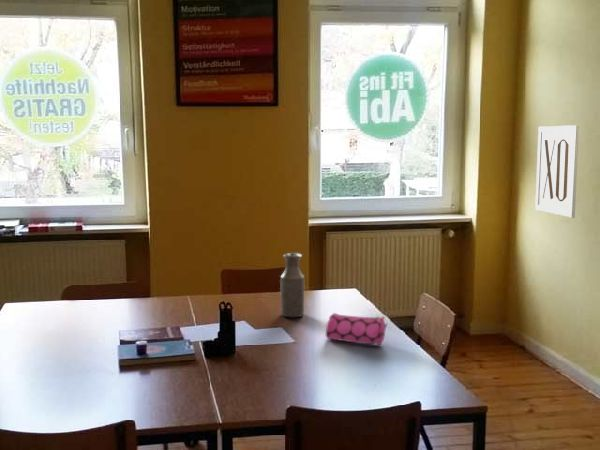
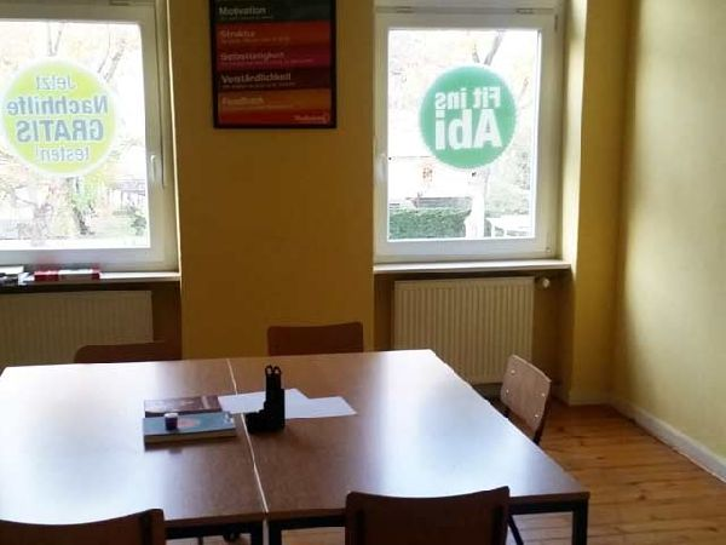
- wall art (555, 170)
- bottle (292, 284)
- pencil case (355, 327)
